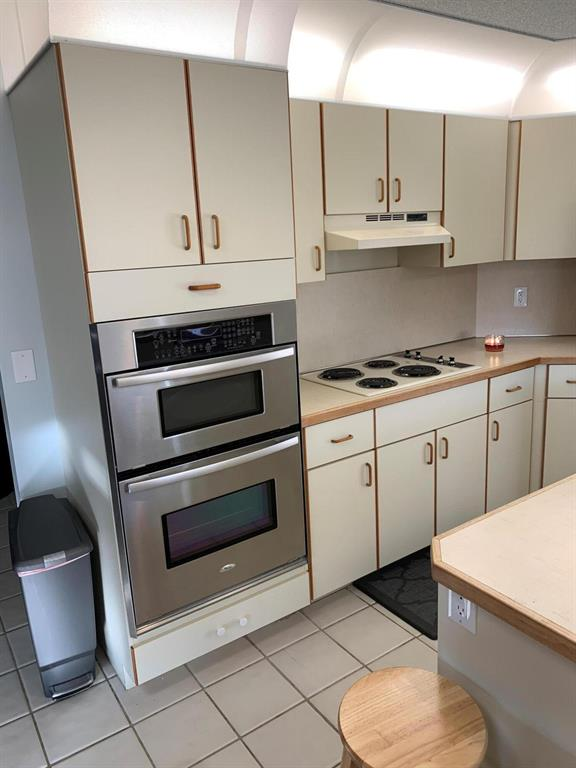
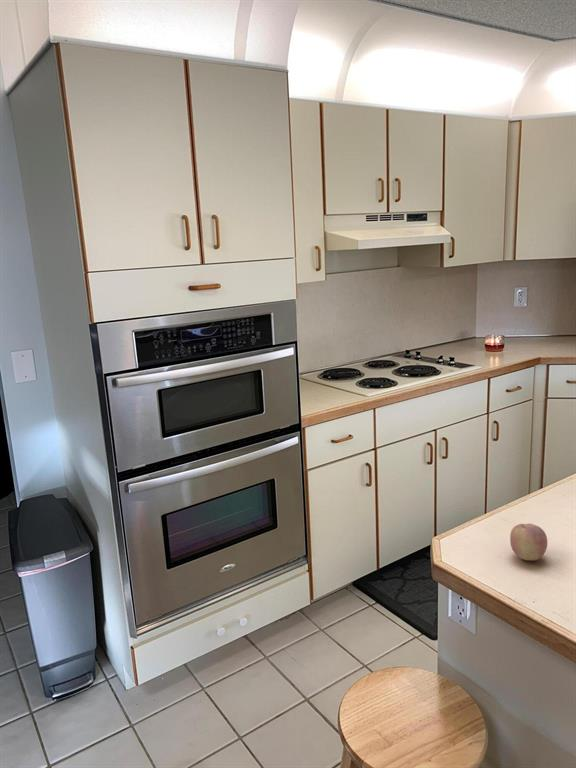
+ fruit (528, 542)
